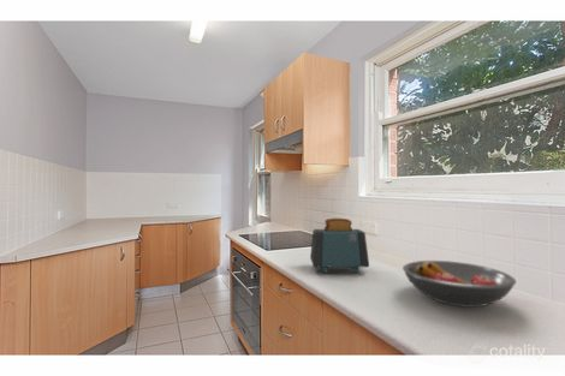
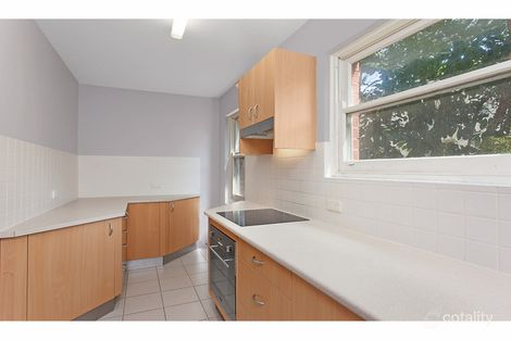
- toaster (338, 244)
- fruit bowl (454, 281)
